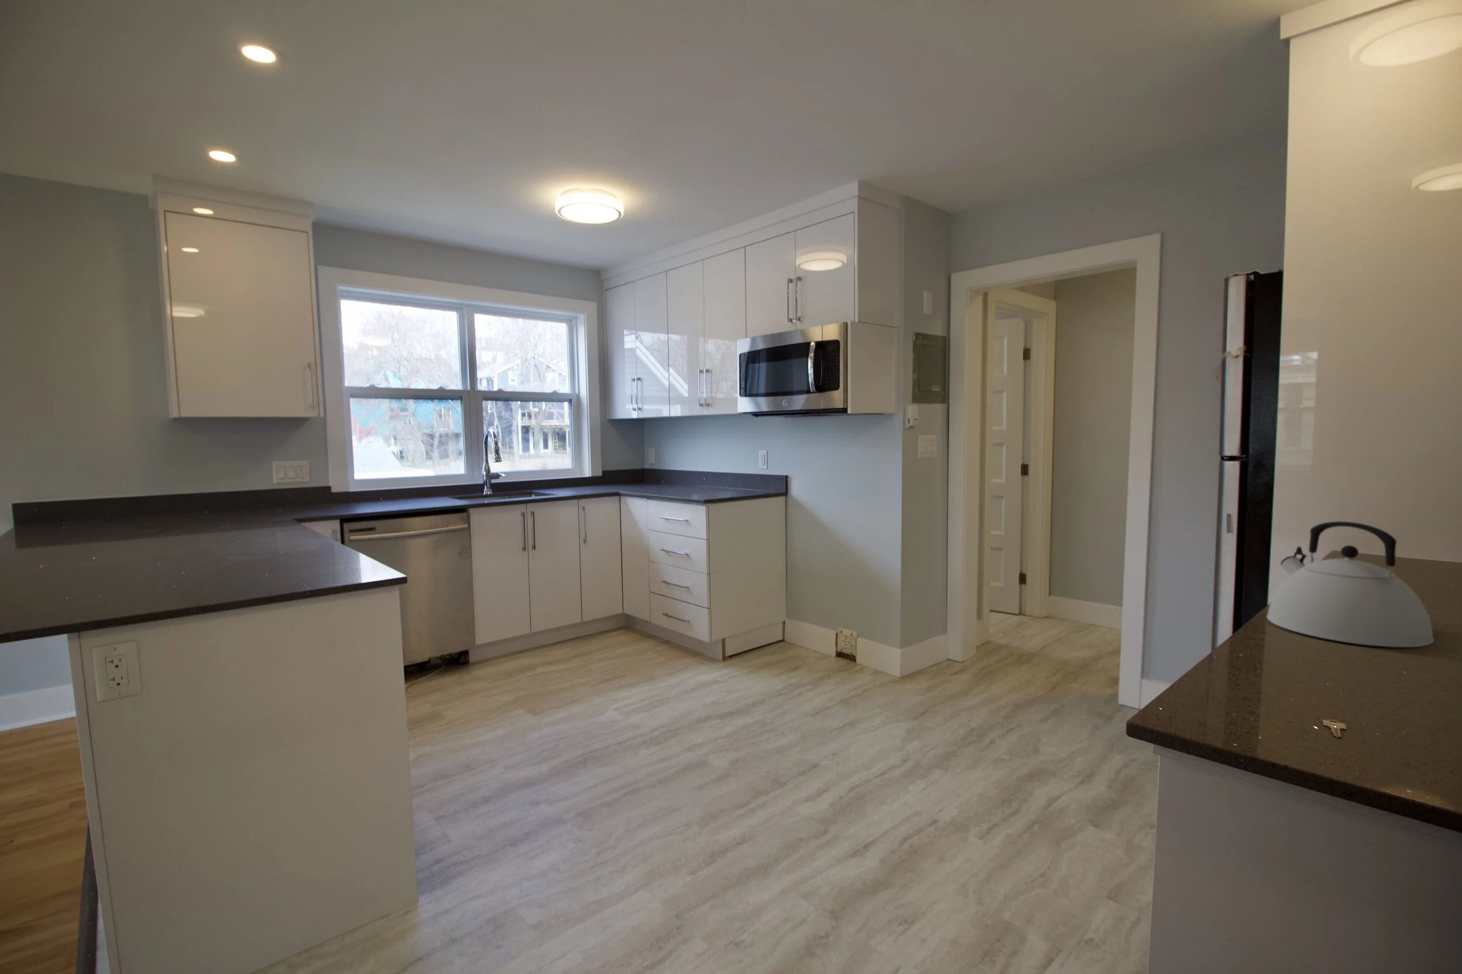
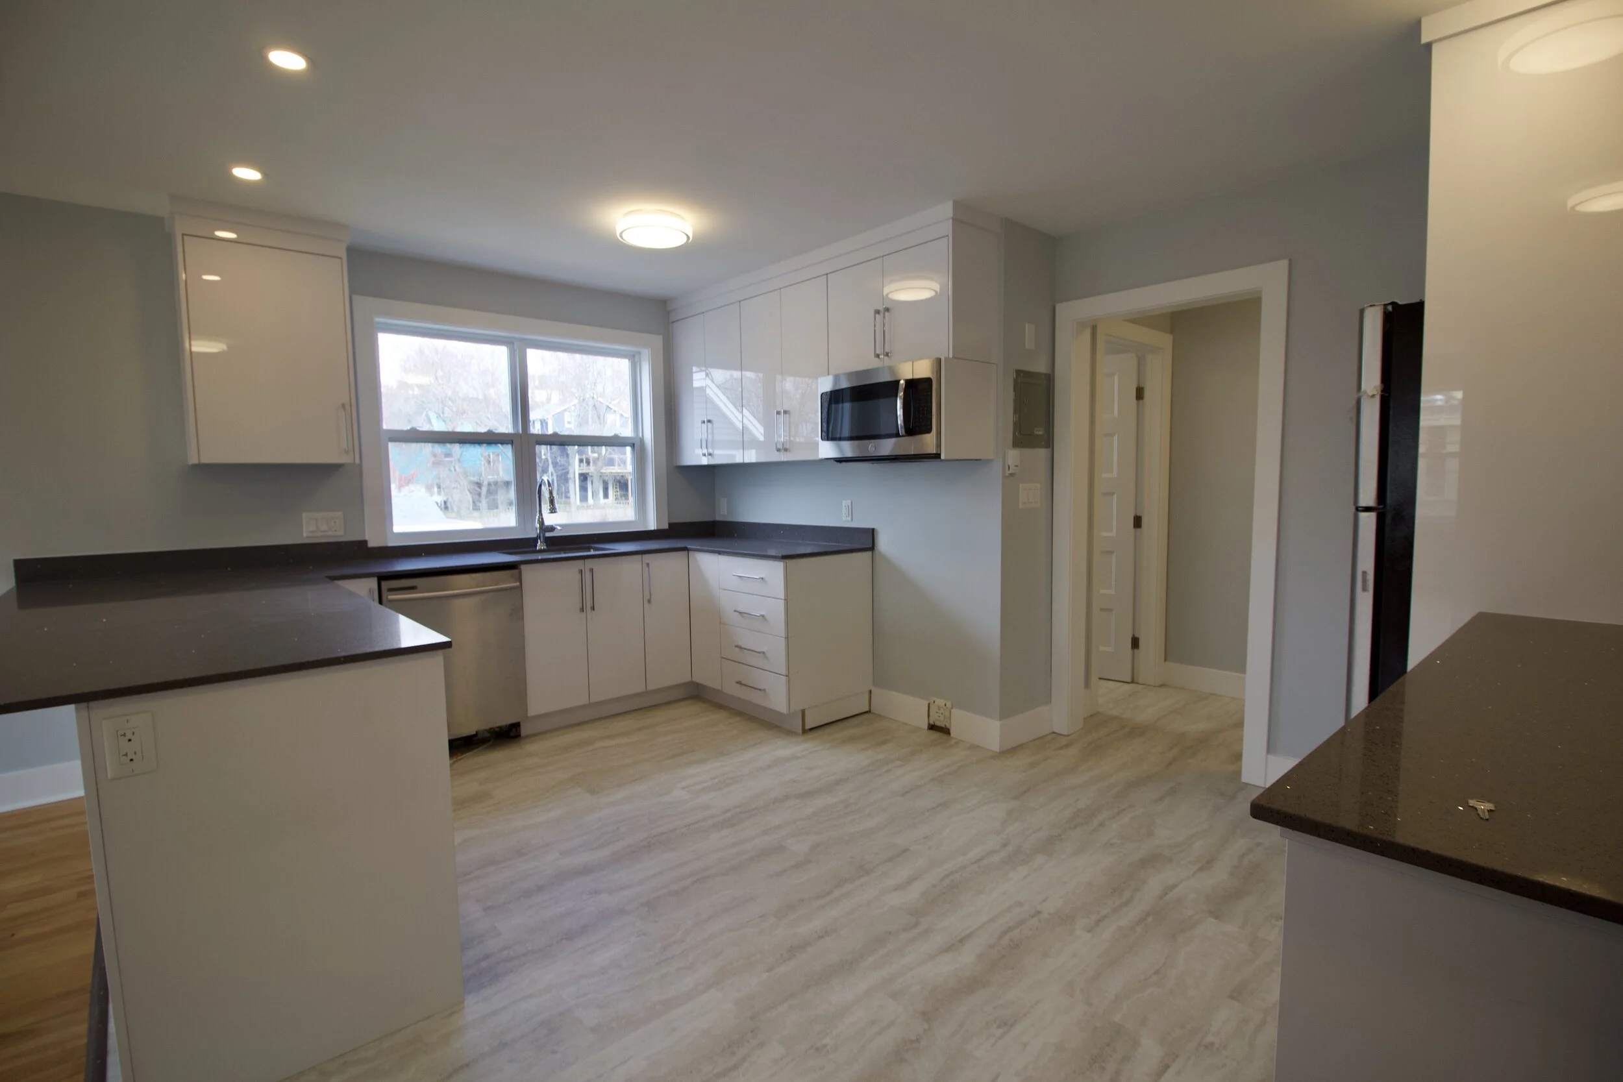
- kettle (1345, 575)
